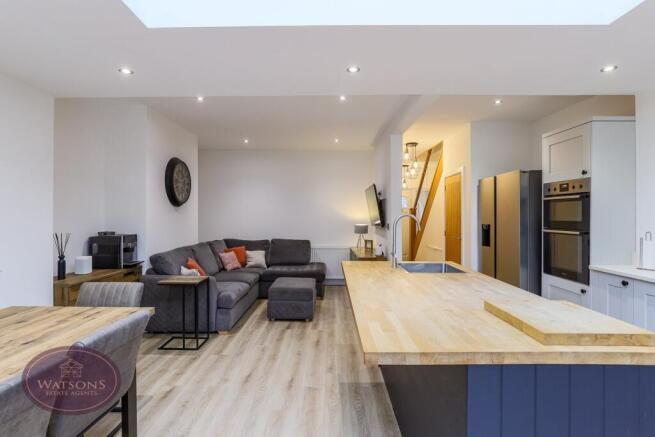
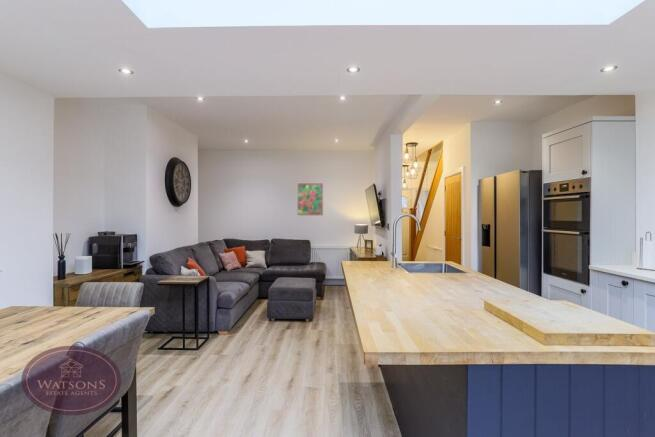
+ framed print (310, 199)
